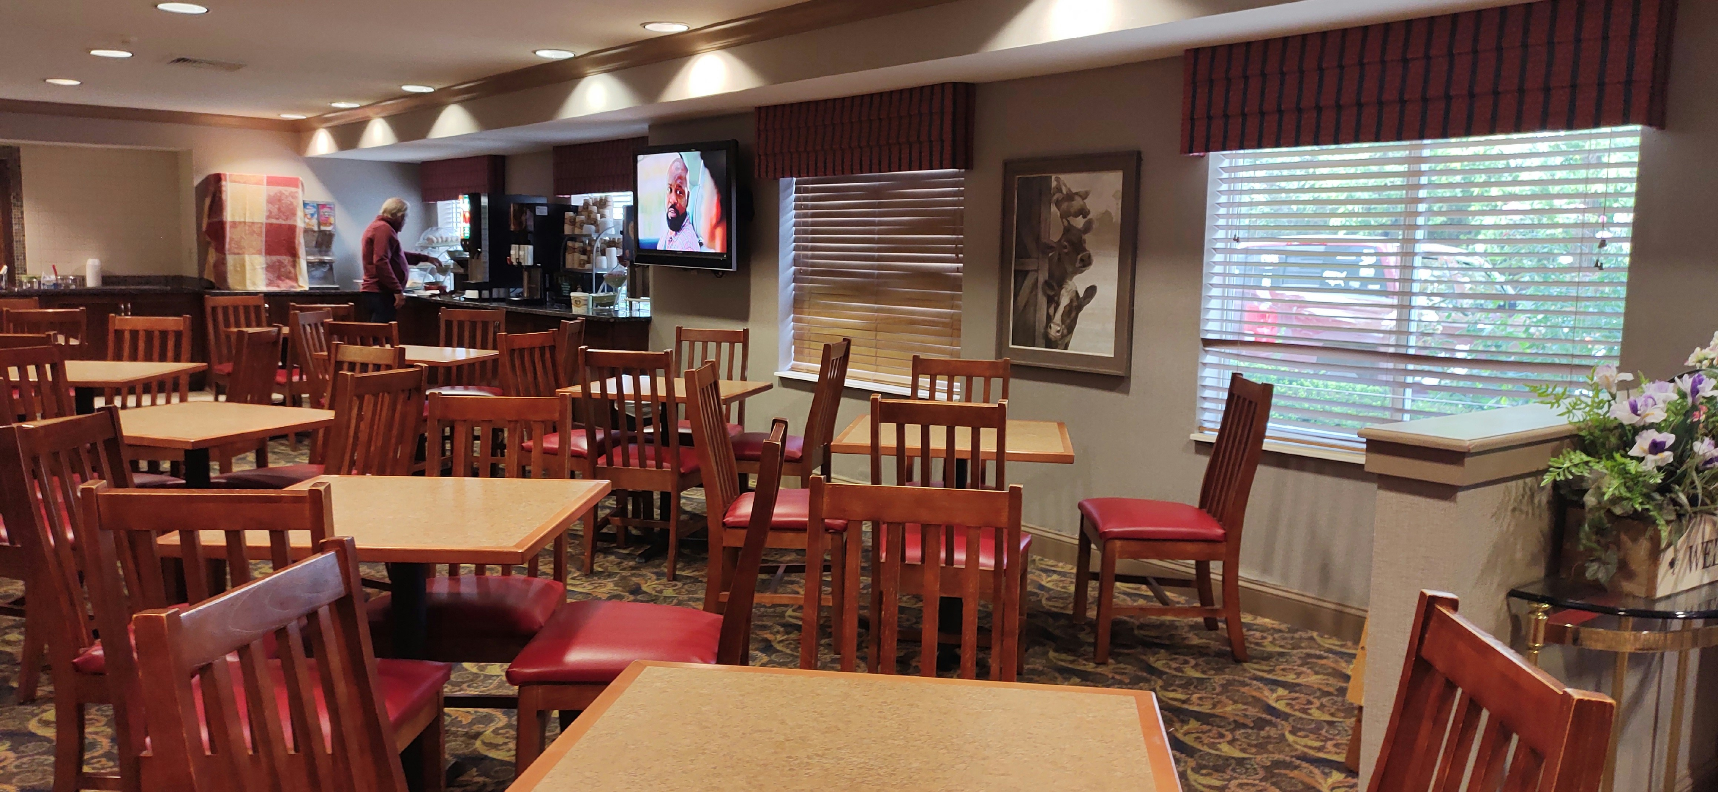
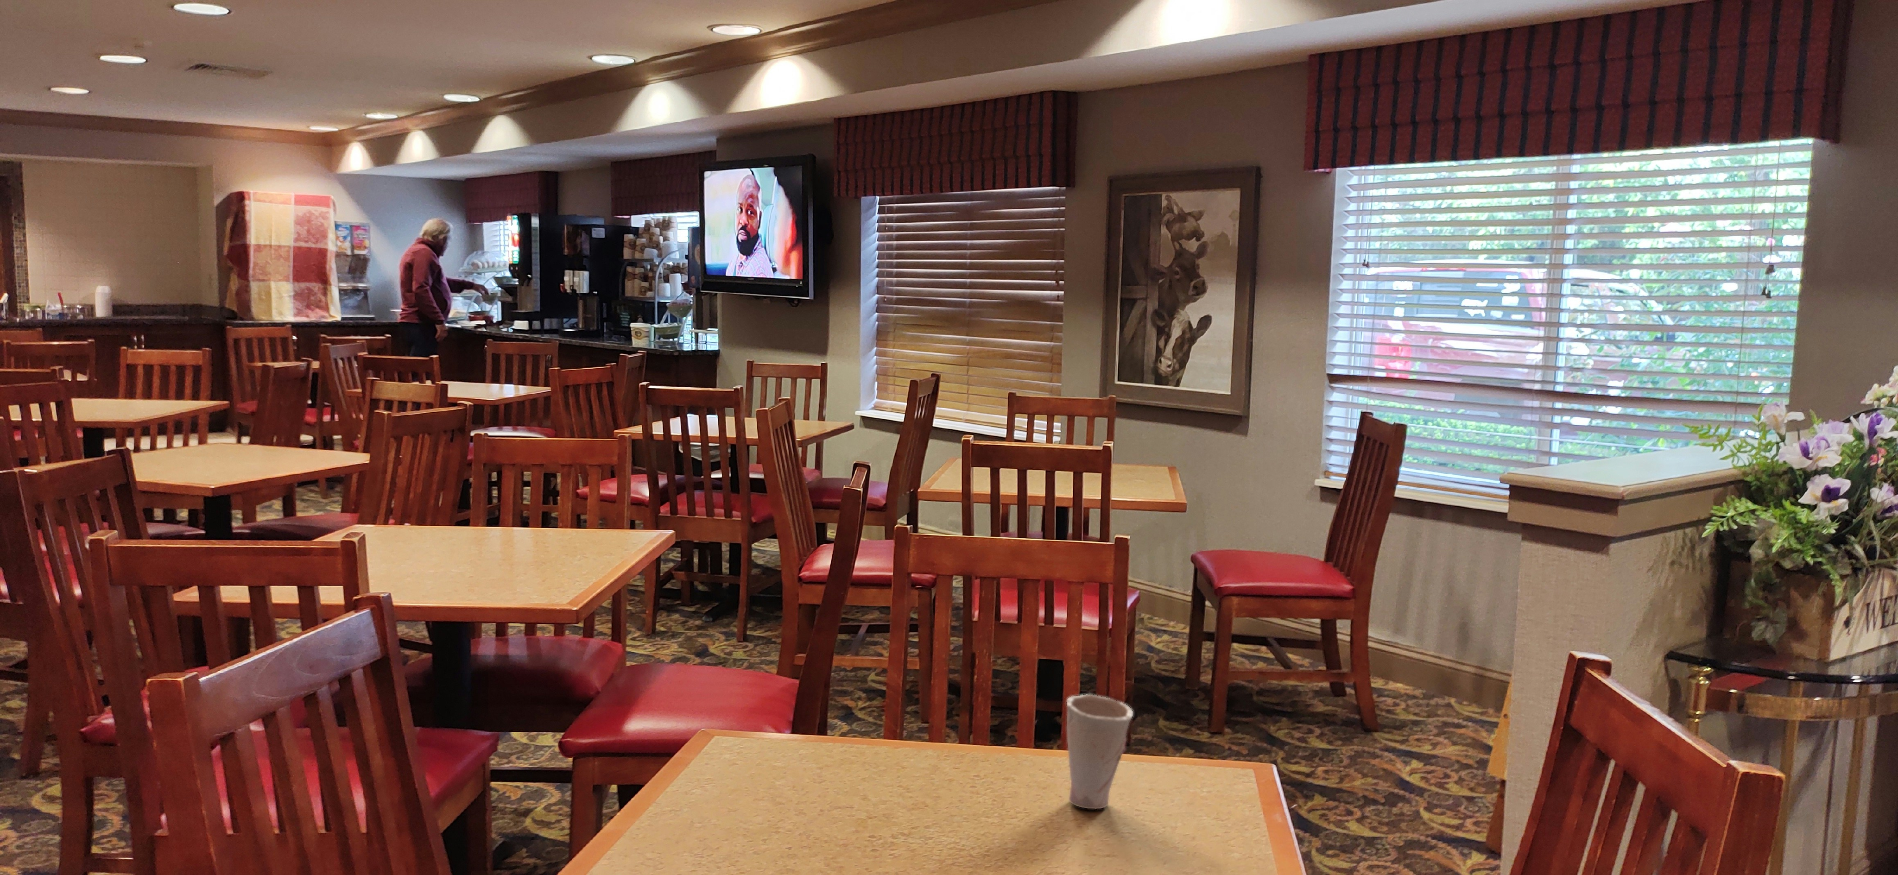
+ cup (1098, 754)
